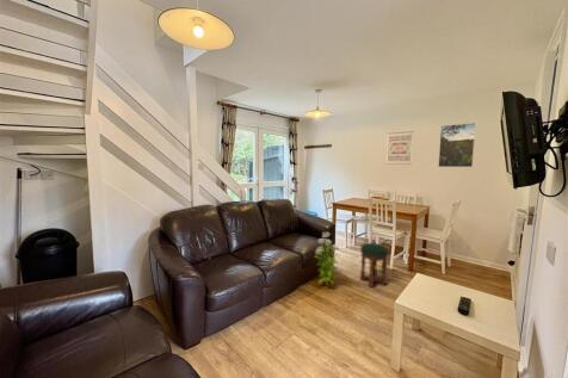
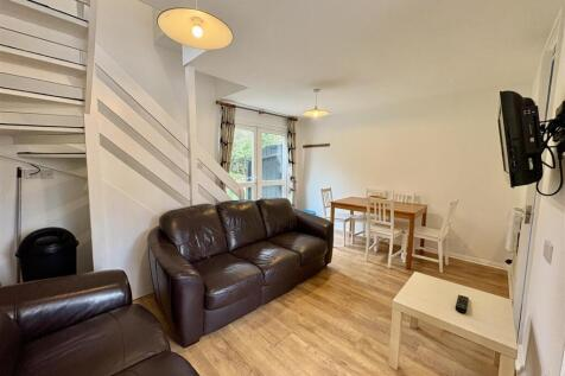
- decorative plant (327, 260)
- wall art (399, 148)
- stool (373, 262)
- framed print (456, 145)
